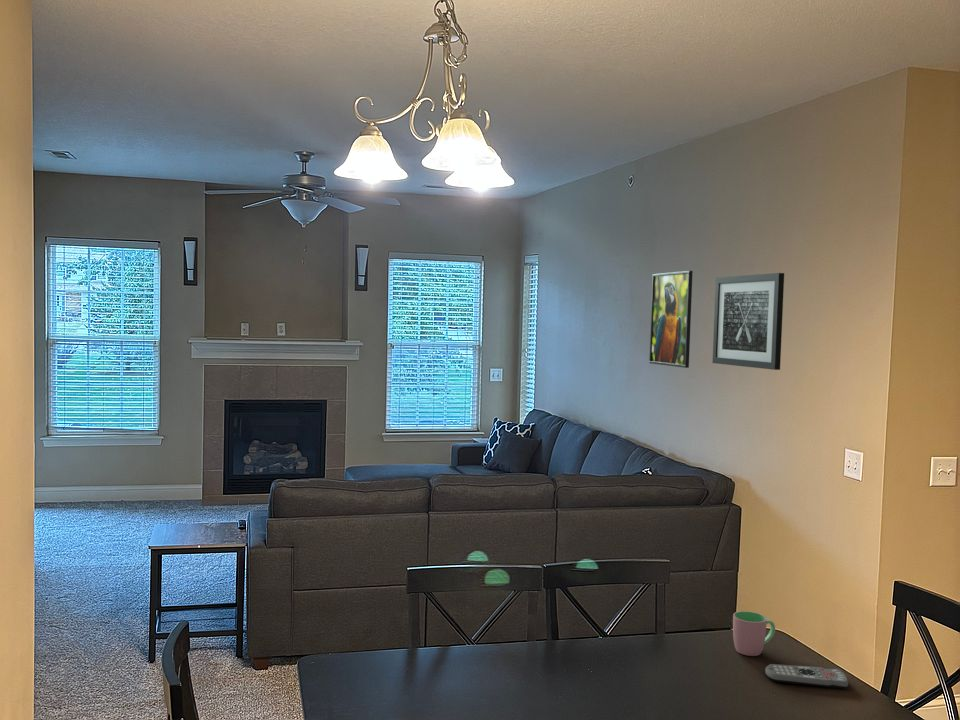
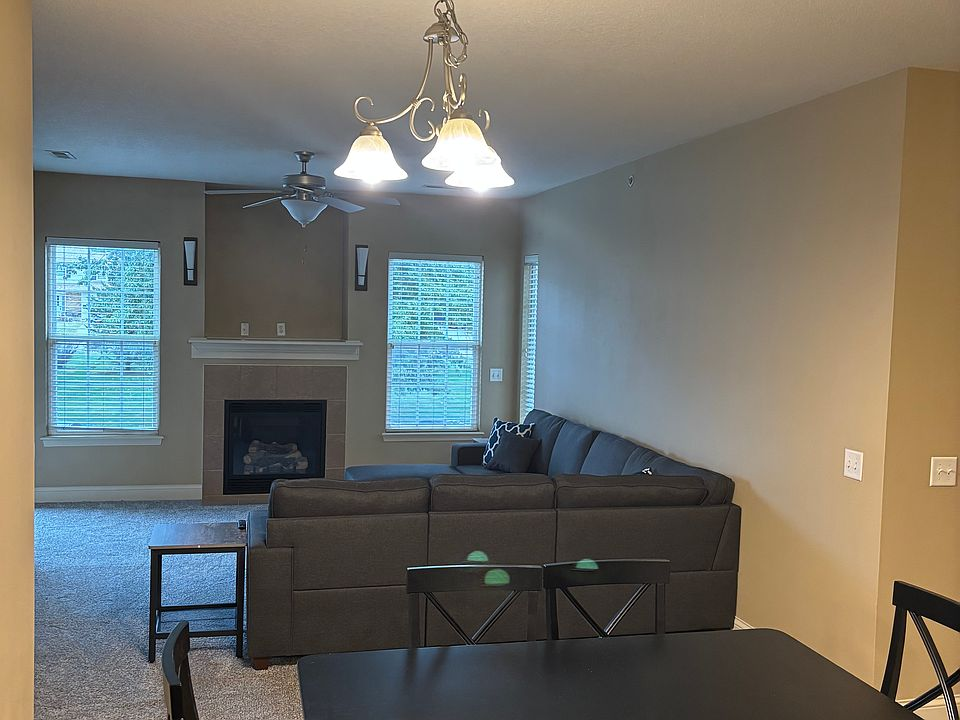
- wall art (746, 321)
- cup (754, 633)
- remote control (805, 675)
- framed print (669, 319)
